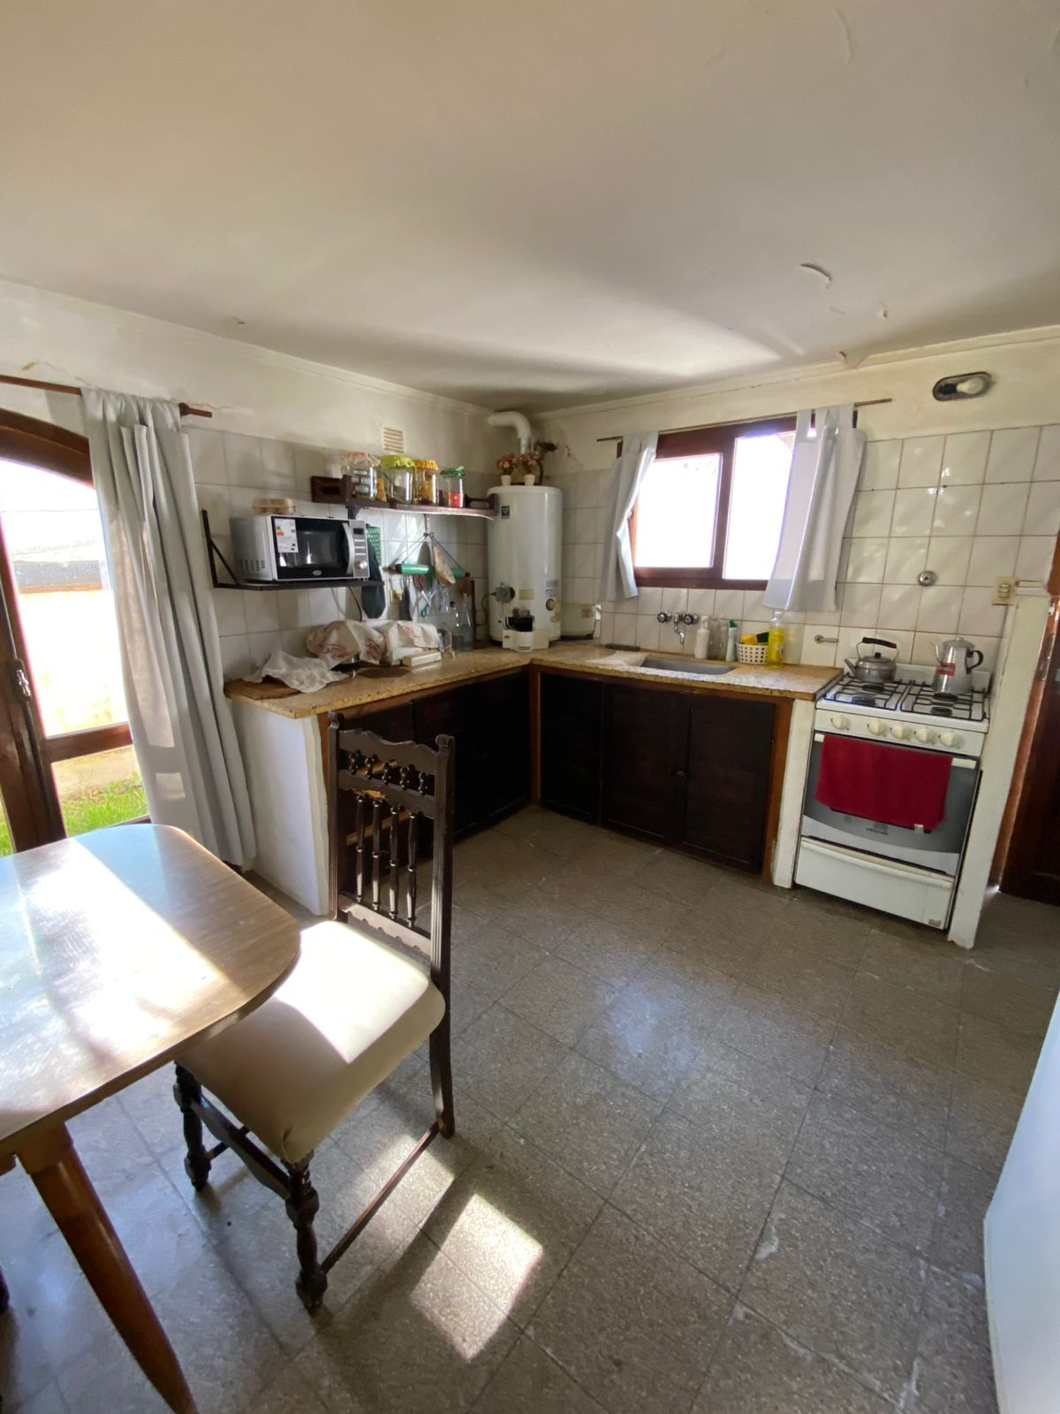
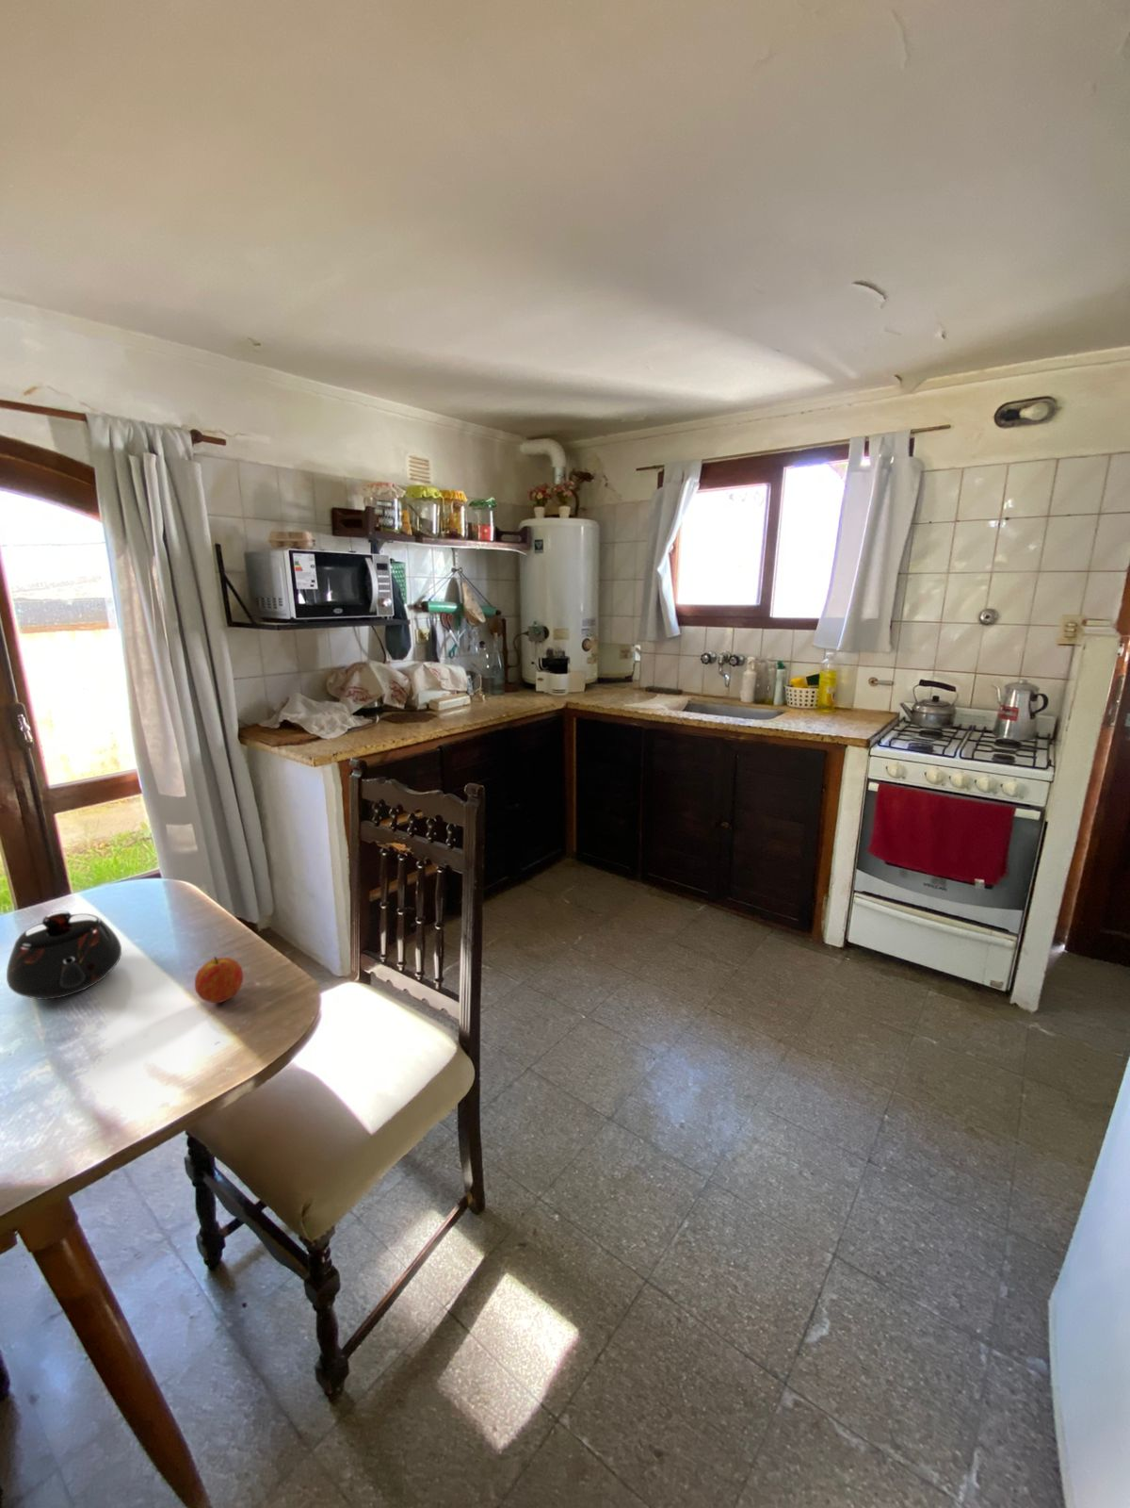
+ fruit (218, 977)
+ teapot (64, 949)
